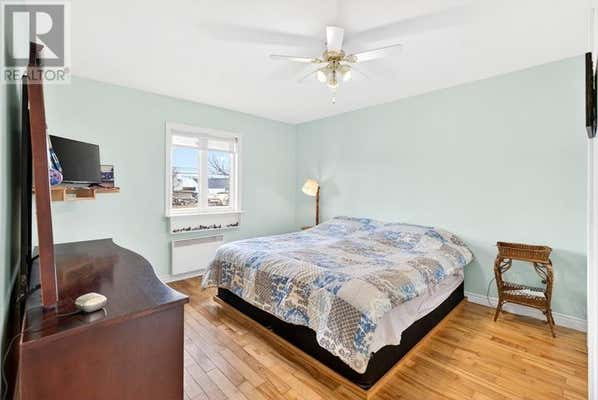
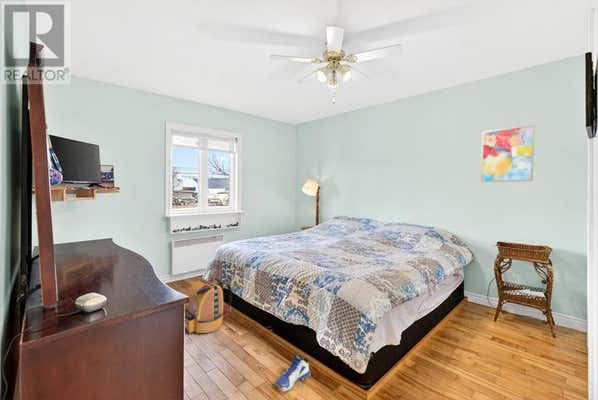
+ wall art (506, 155)
+ sneaker (293, 369)
+ backpack (206, 299)
